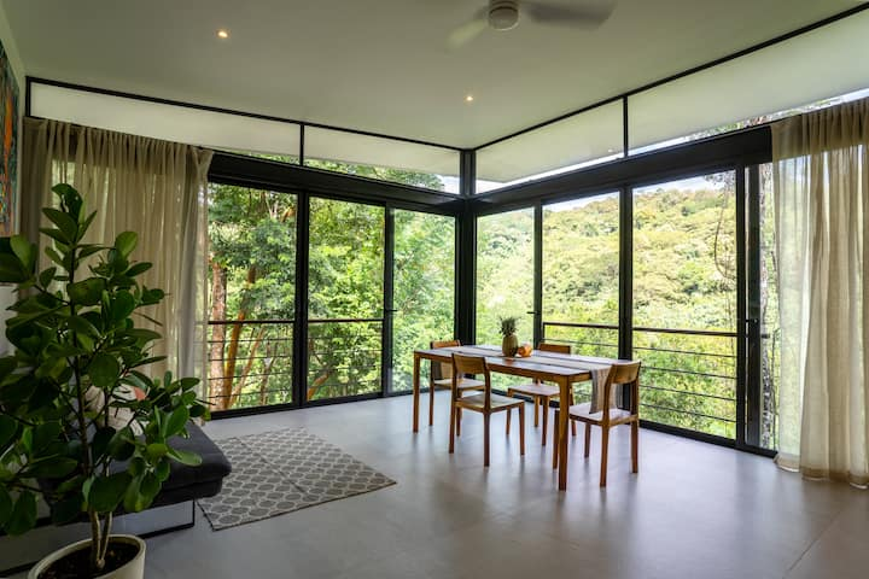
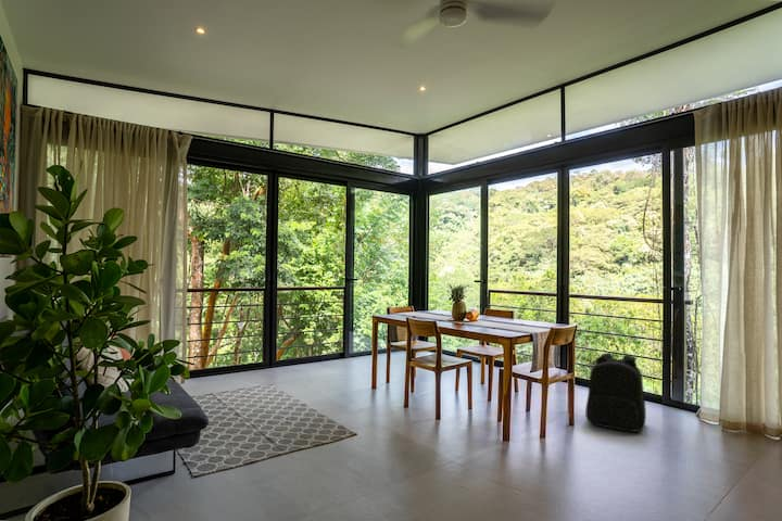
+ backpack (616, 389)
